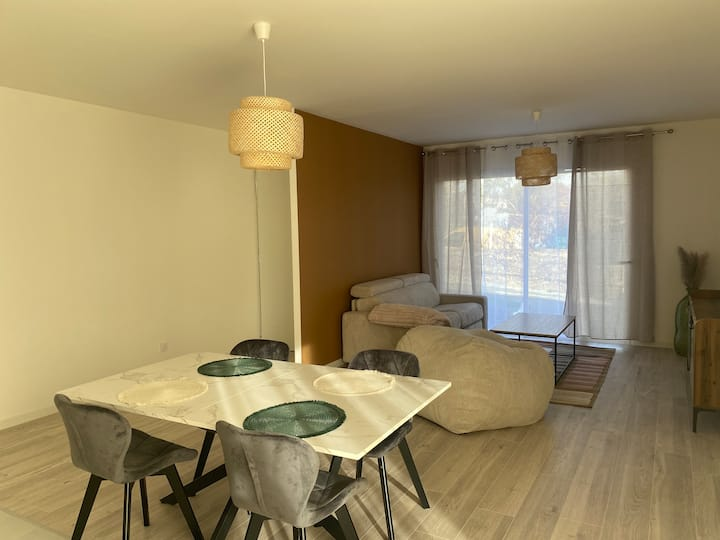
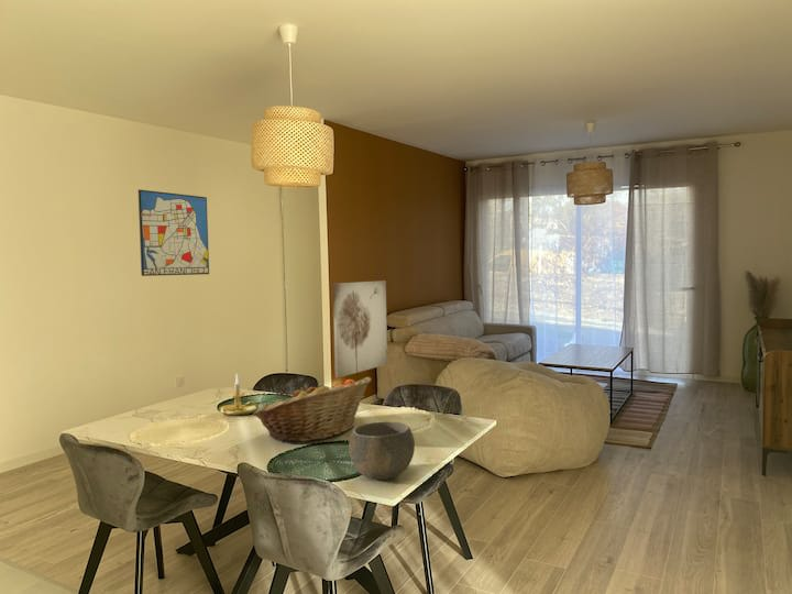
+ candle holder (239, 393)
+ bowl (382, 451)
+ wall art (175, 234)
+ fruit basket (315, 405)
+ wall art (362, 326)
